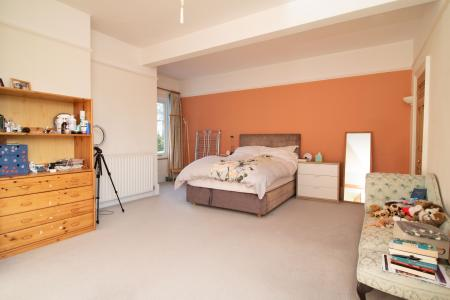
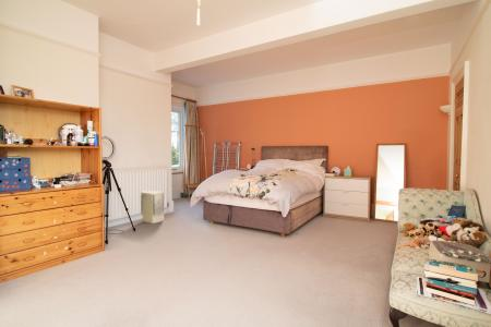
+ air purifier (152, 206)
